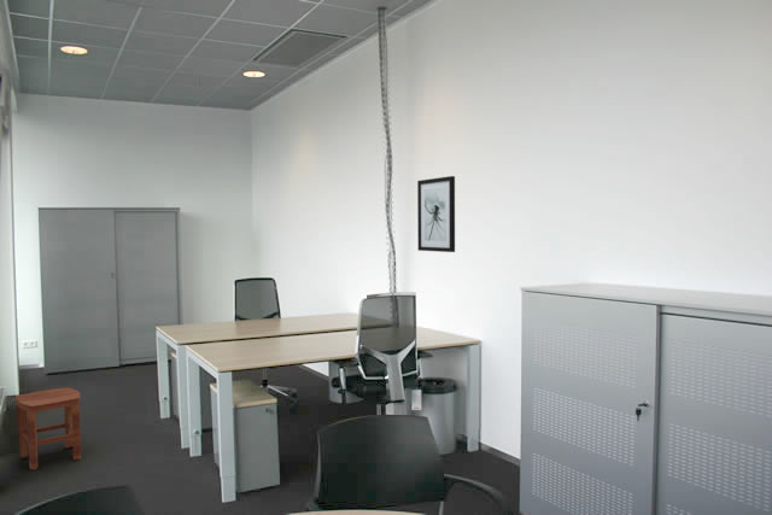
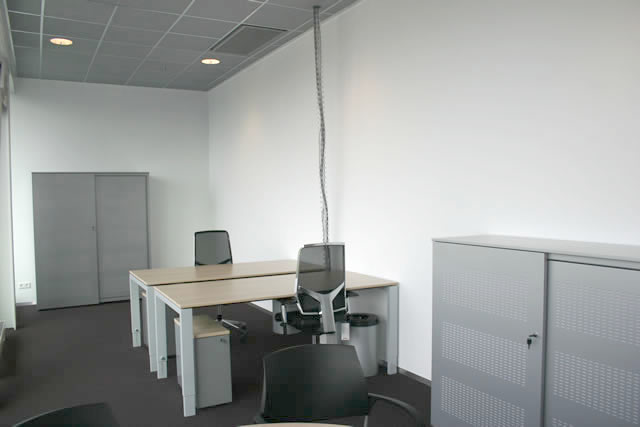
- wall art (435, 215)
- stool (49, 426)
